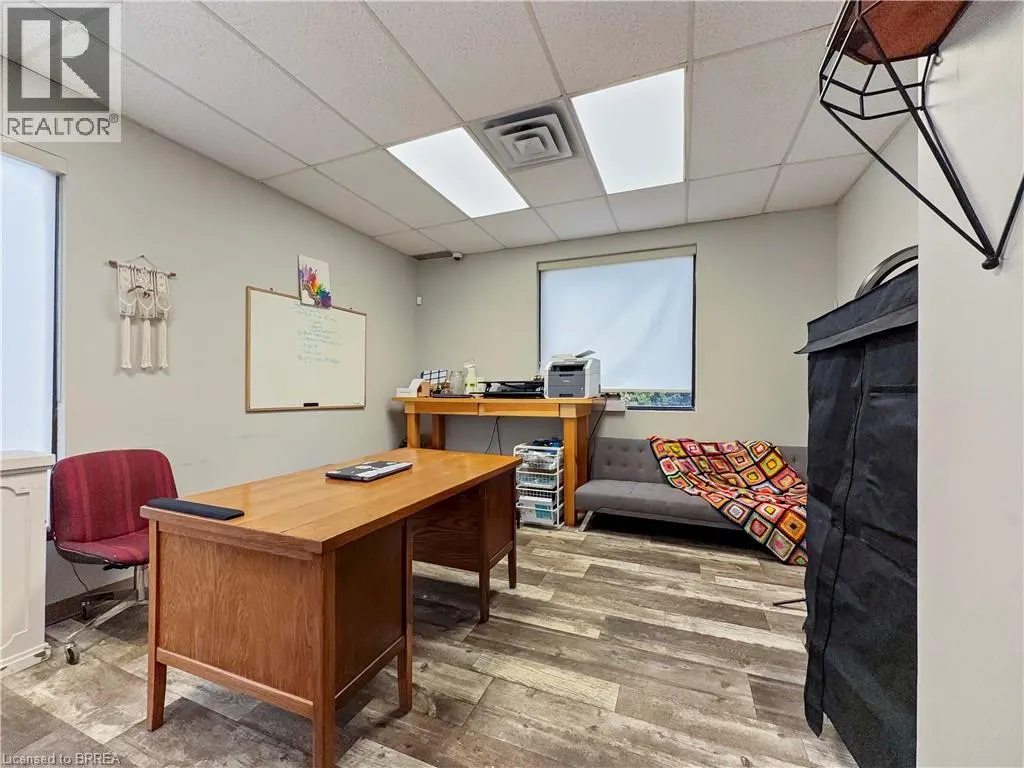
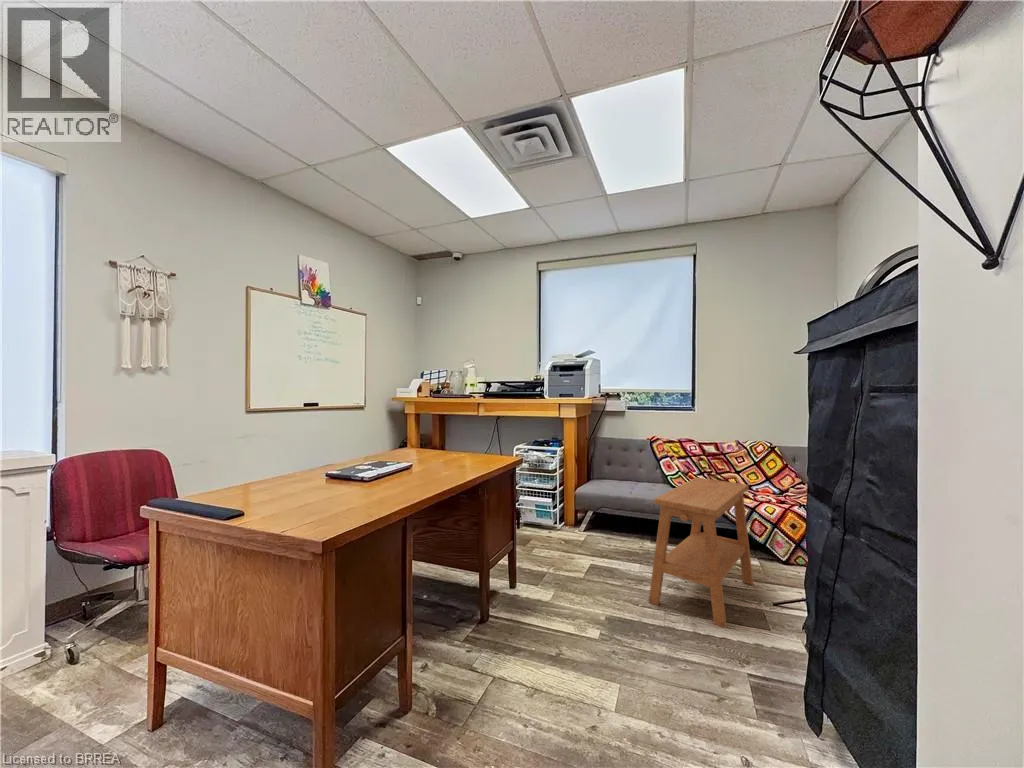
+ side table (704, 541)
